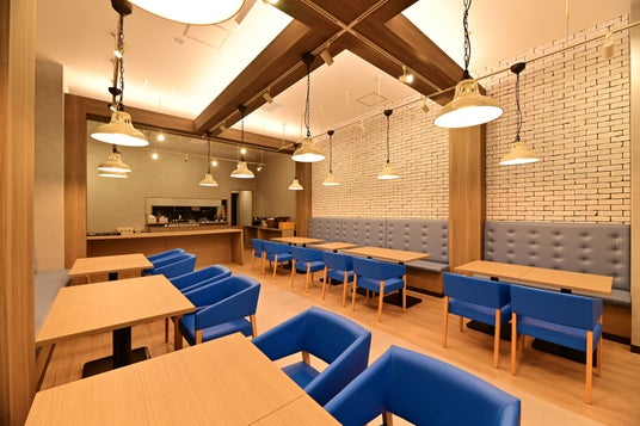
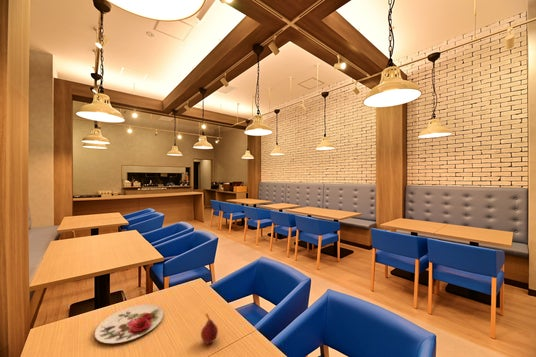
+ plate (131, 320)
+ fruit (209, 327)
